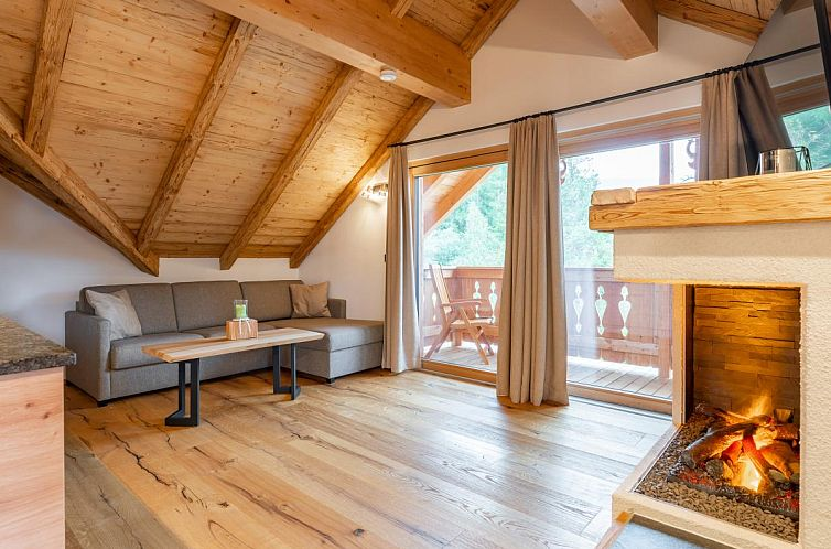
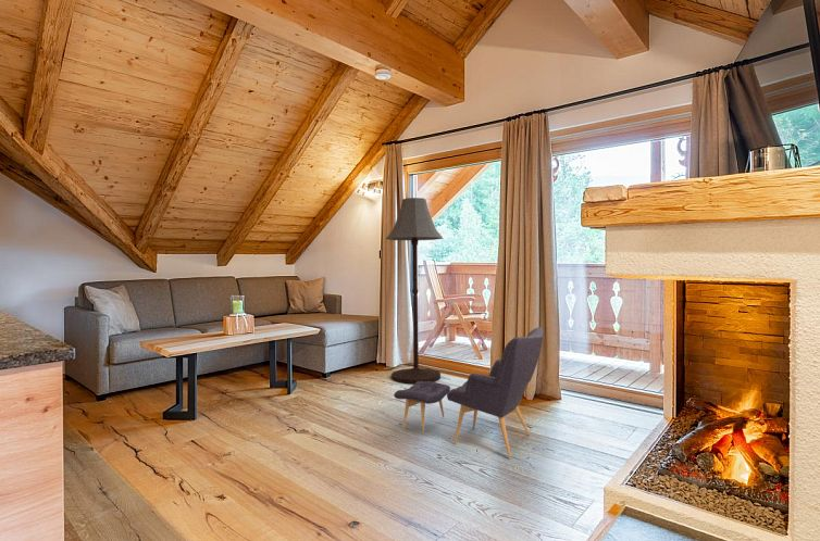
+ armchair (470, 381)
+ floor lamp (414, 288)
